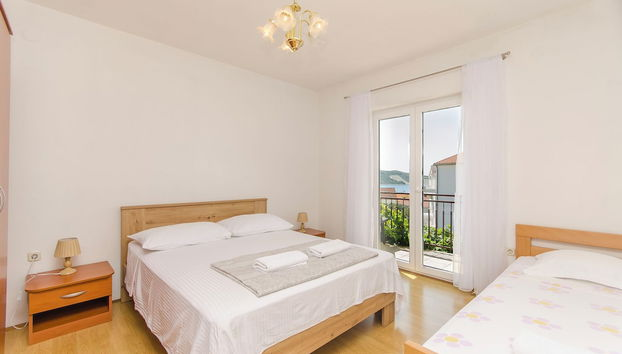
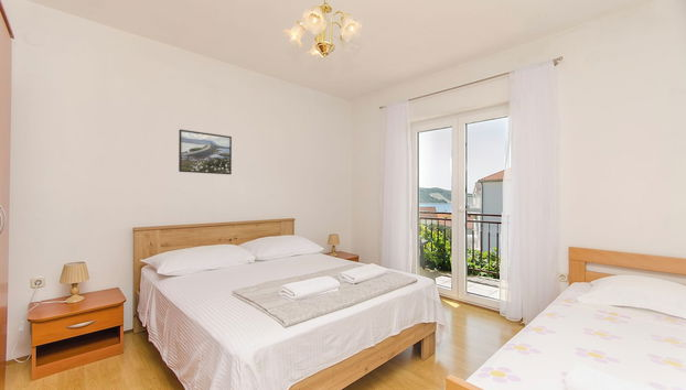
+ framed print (206, 153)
